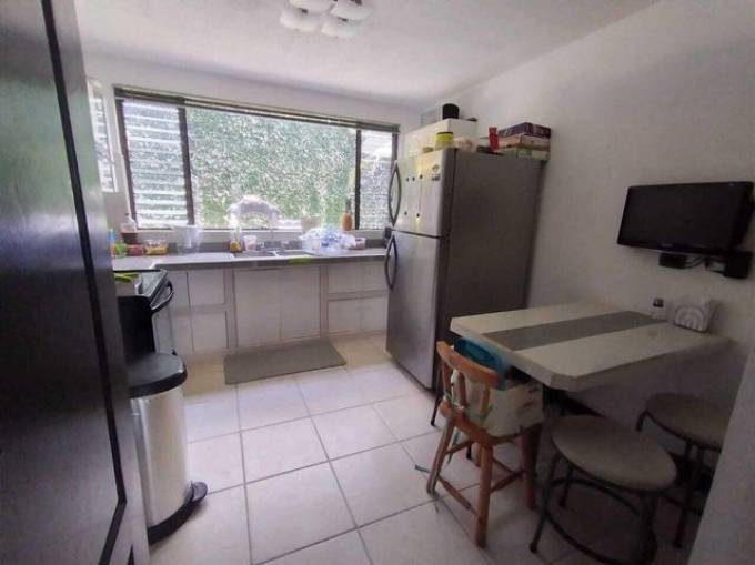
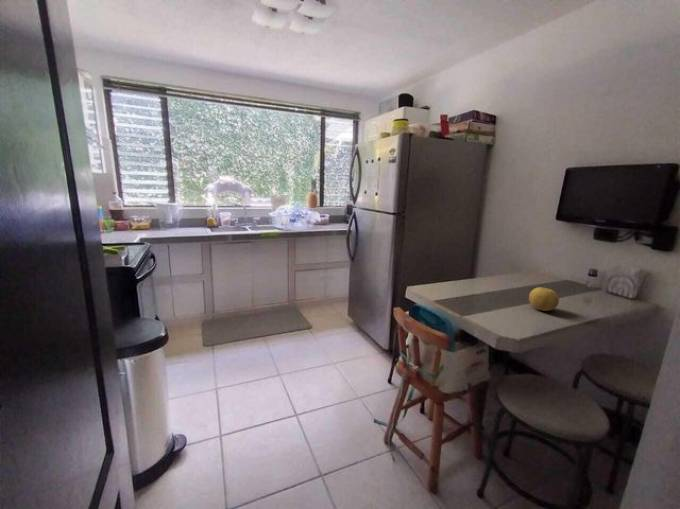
+ fruit (543, 298)
